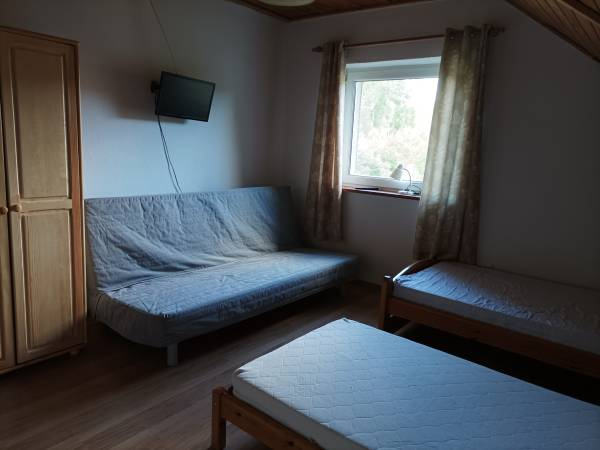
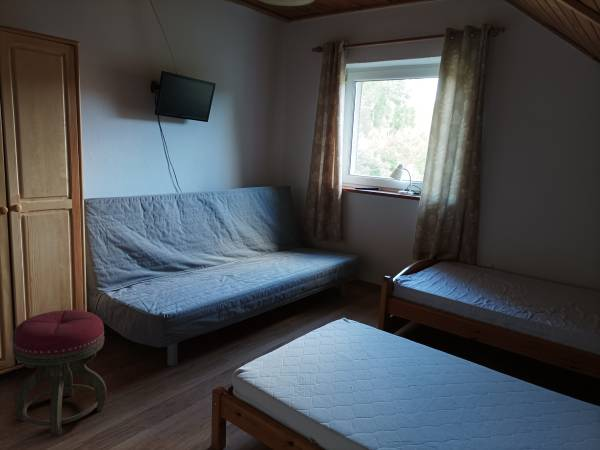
+ stool (61, 367)
